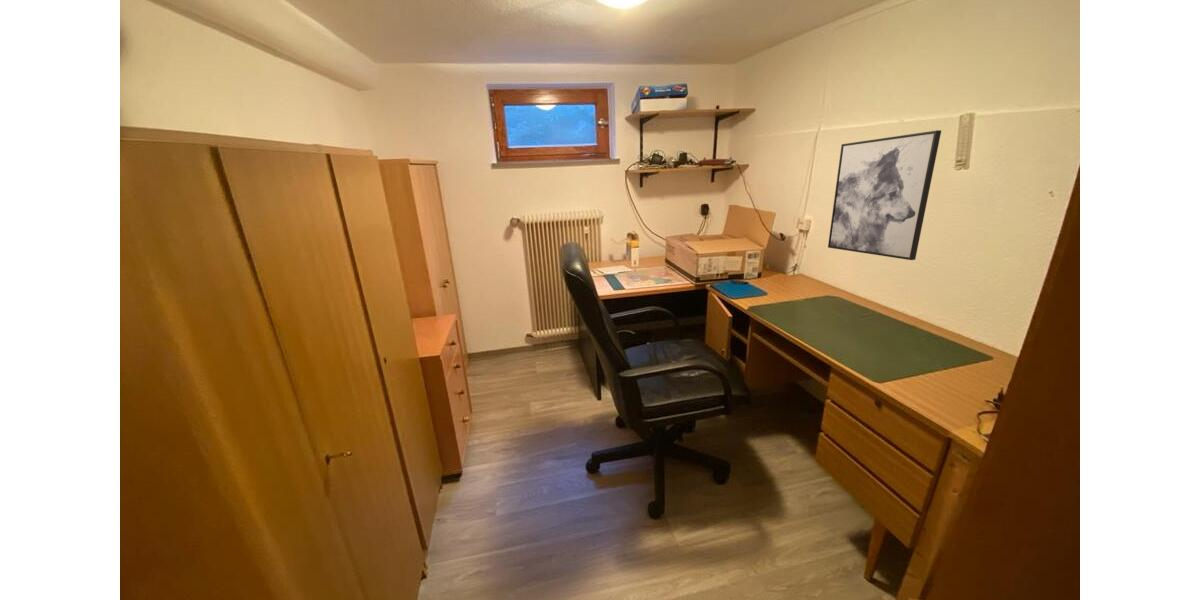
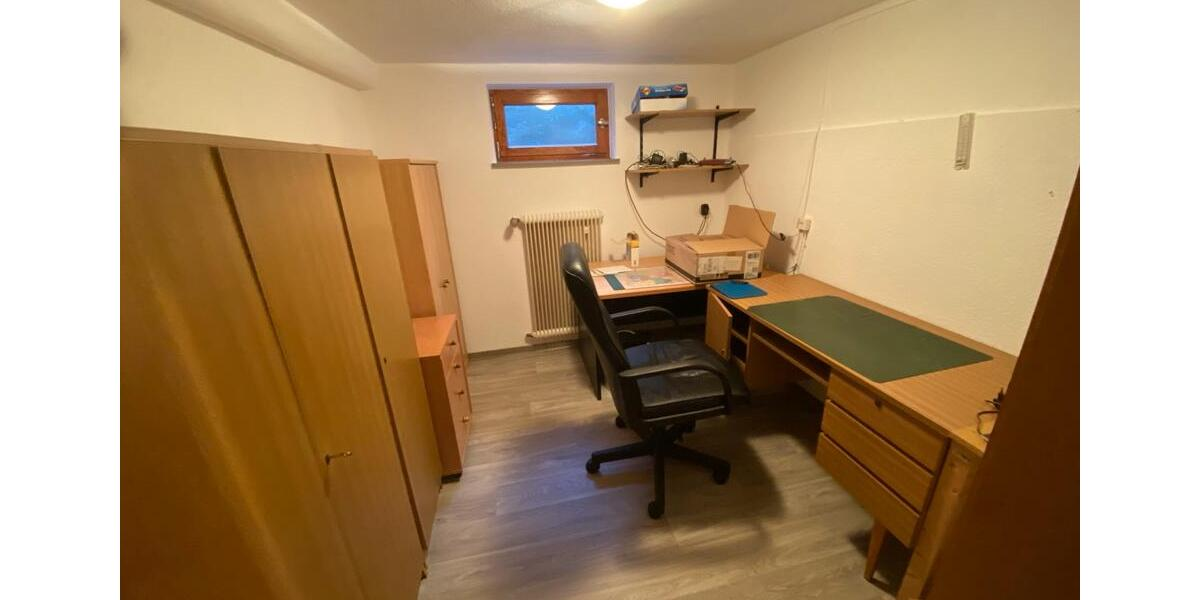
- wall art (875, 198)
